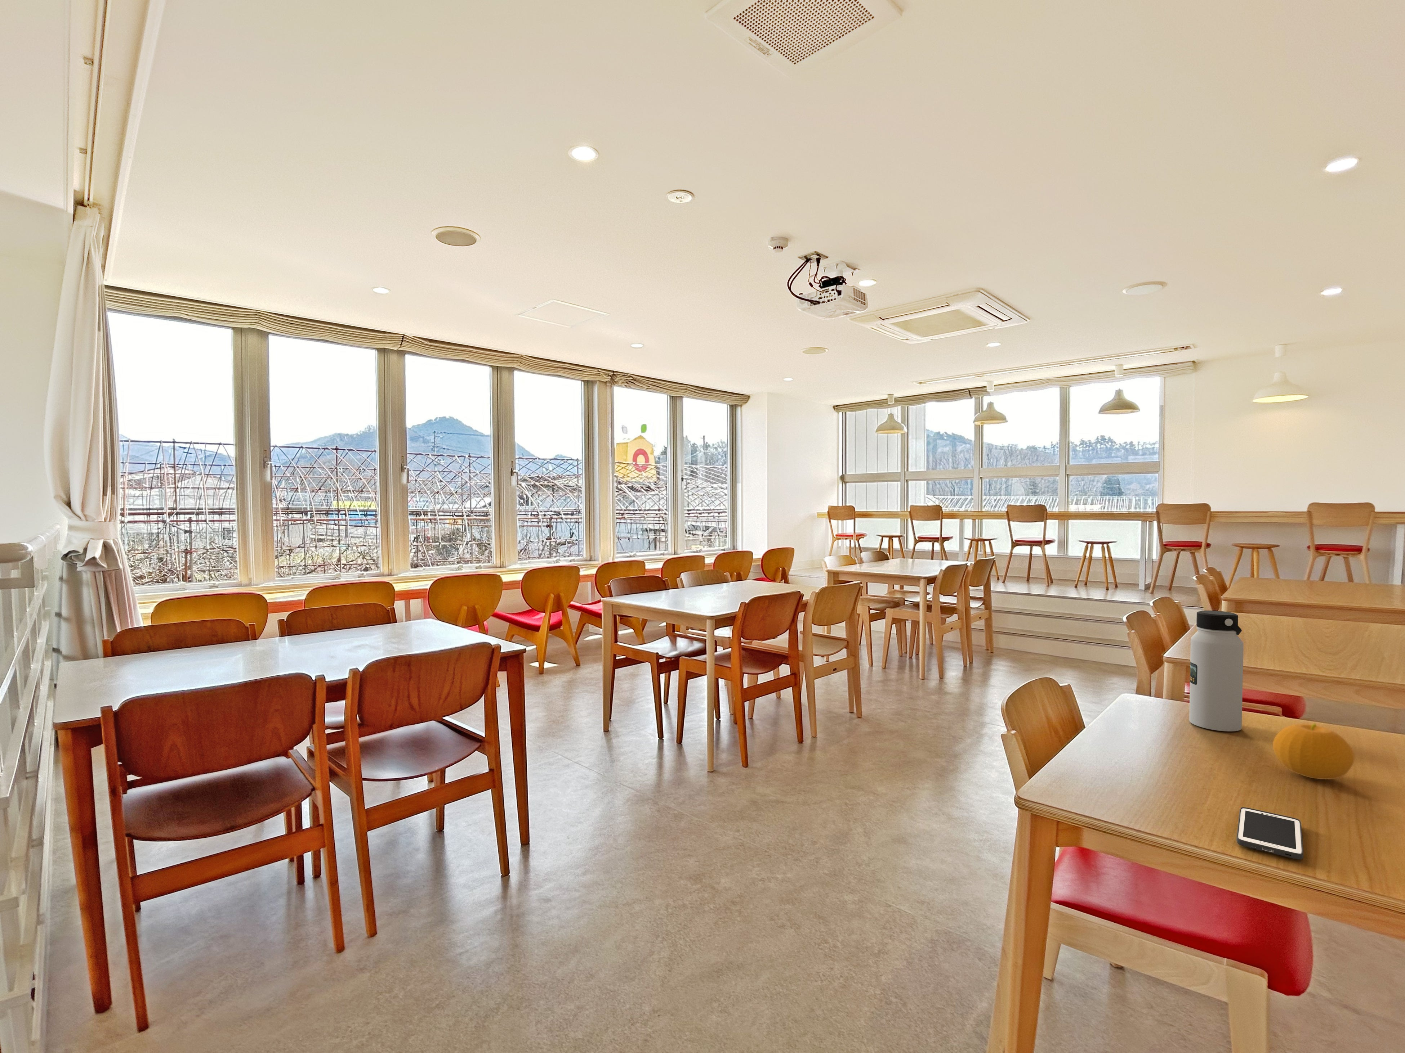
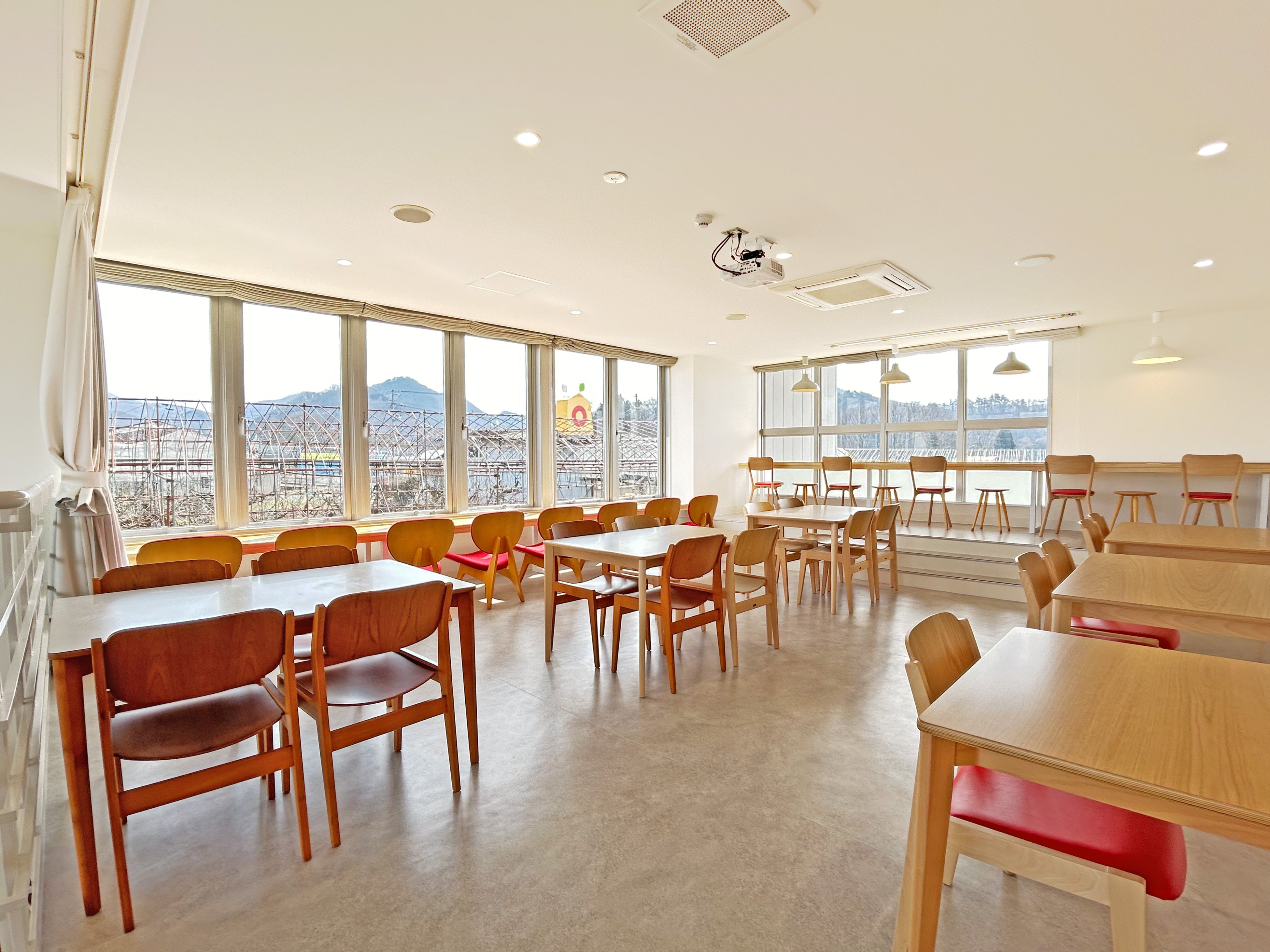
- water bottle (1216, 669)
- cell phone (1269, 832)
- fruit (1312, 749)
